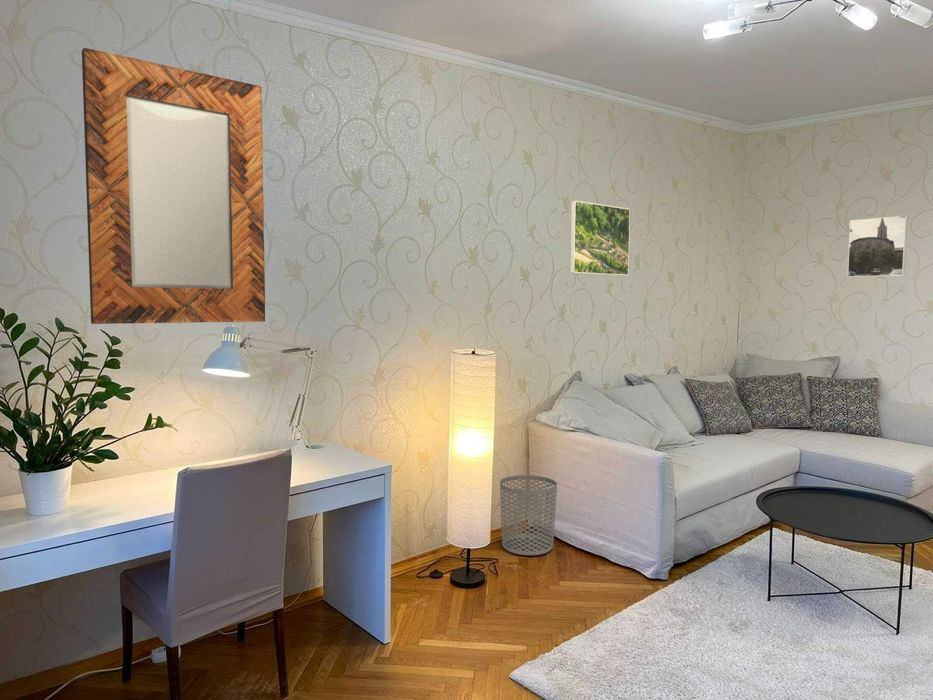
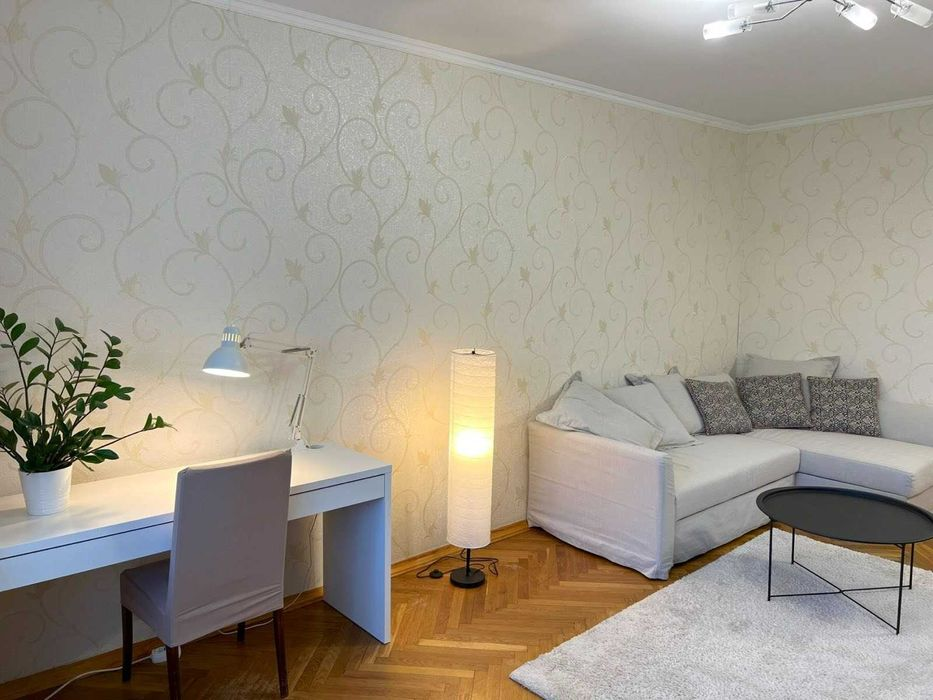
- waste bin (527, 514)
- home mirror (181, 197)
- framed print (601, 239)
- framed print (876, 247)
